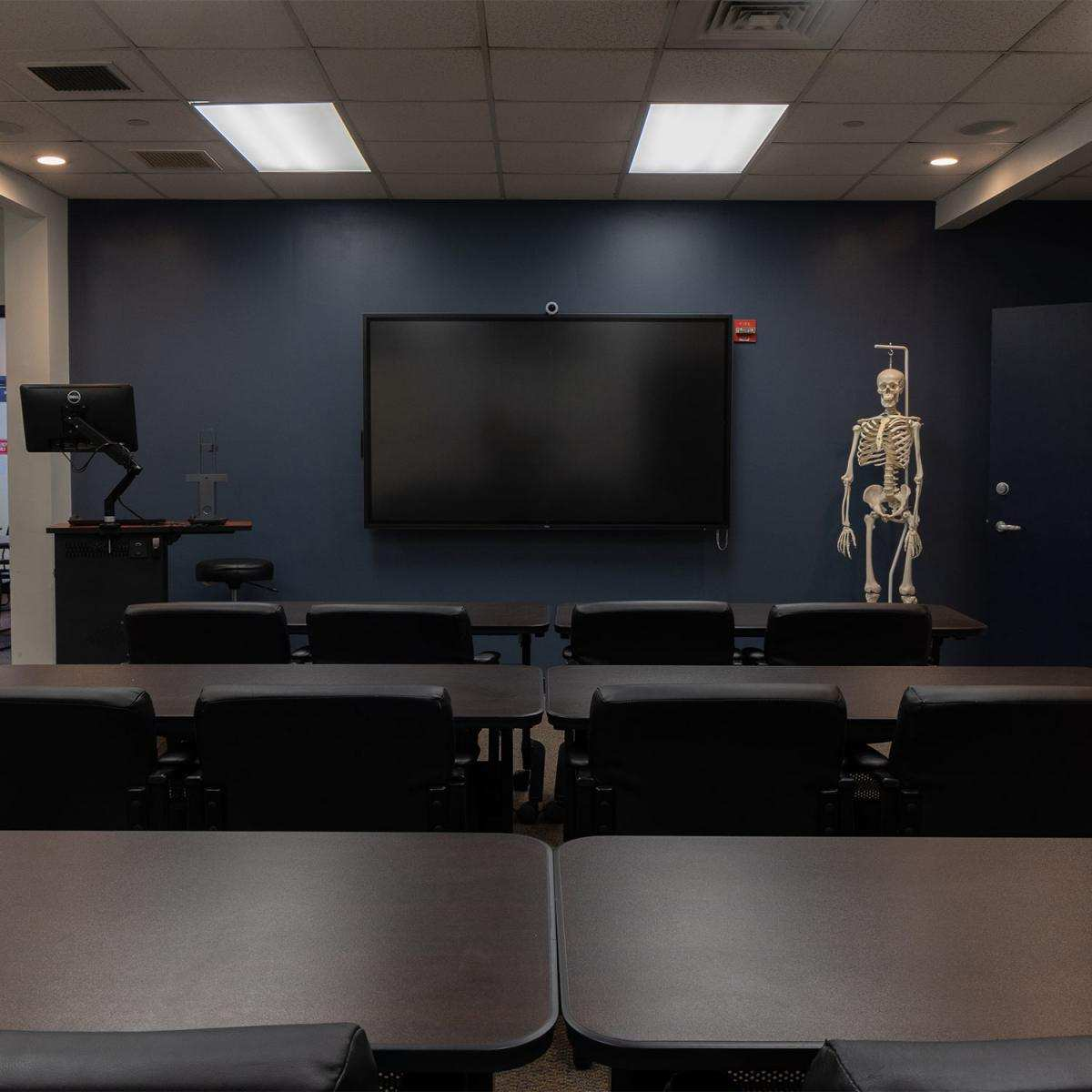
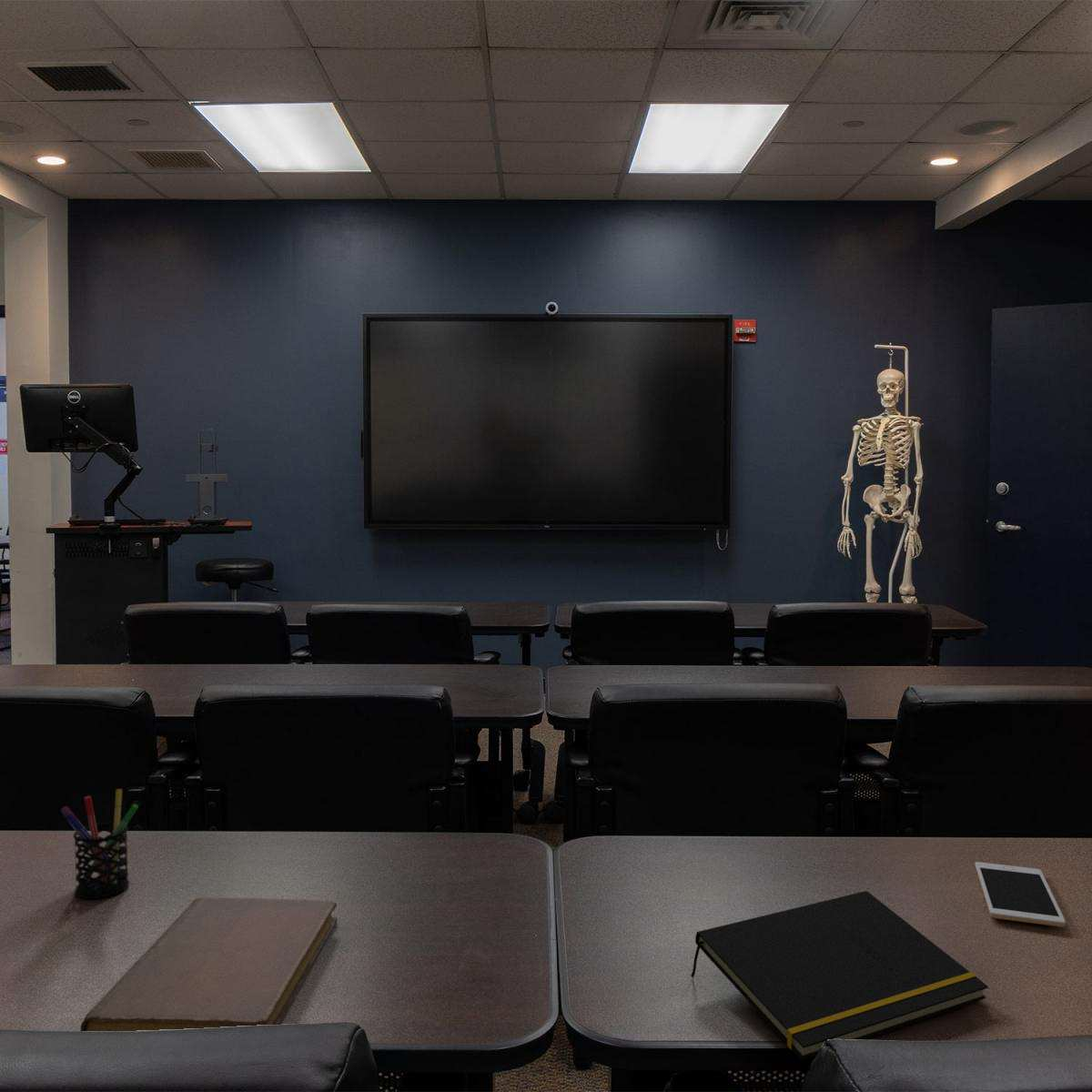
+ cell phone (1016, 892)
+ pen holder (106, 839)
+ notebook (225, 963)
+ notepad (837, 964)
